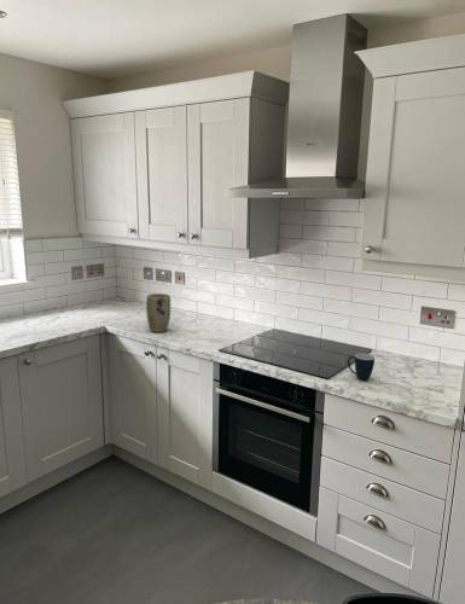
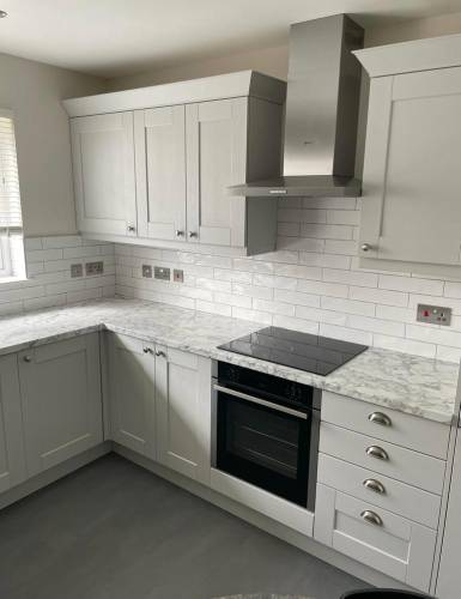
- mug (360, 366)
- plant pot (158, 313)
